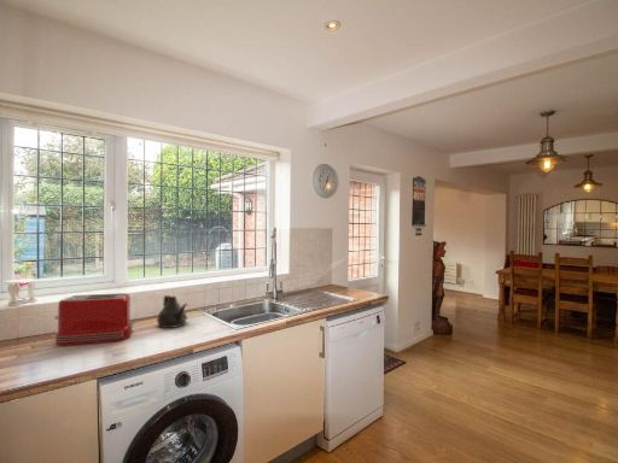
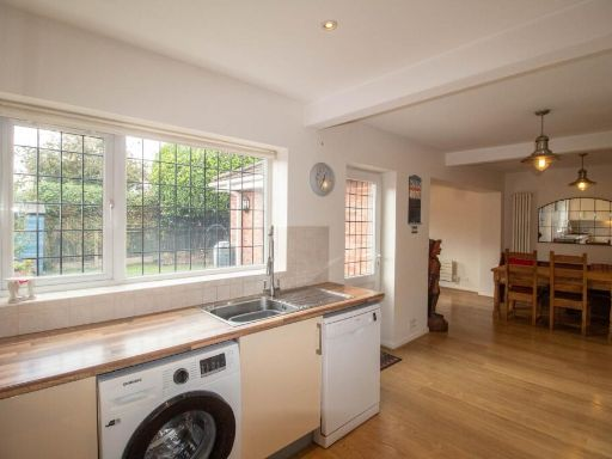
- toaster (95, 317)
- teapot (174, 311)
